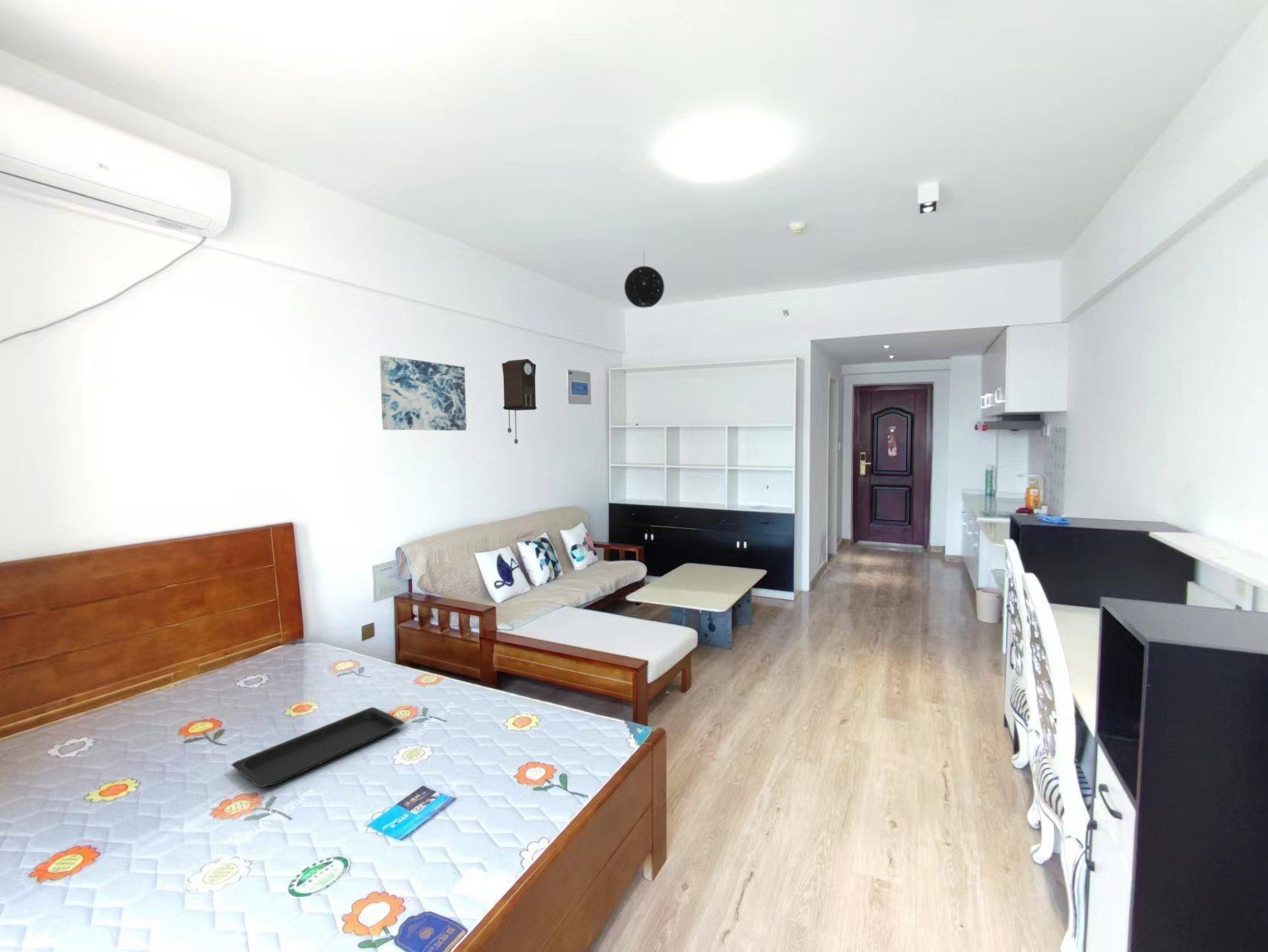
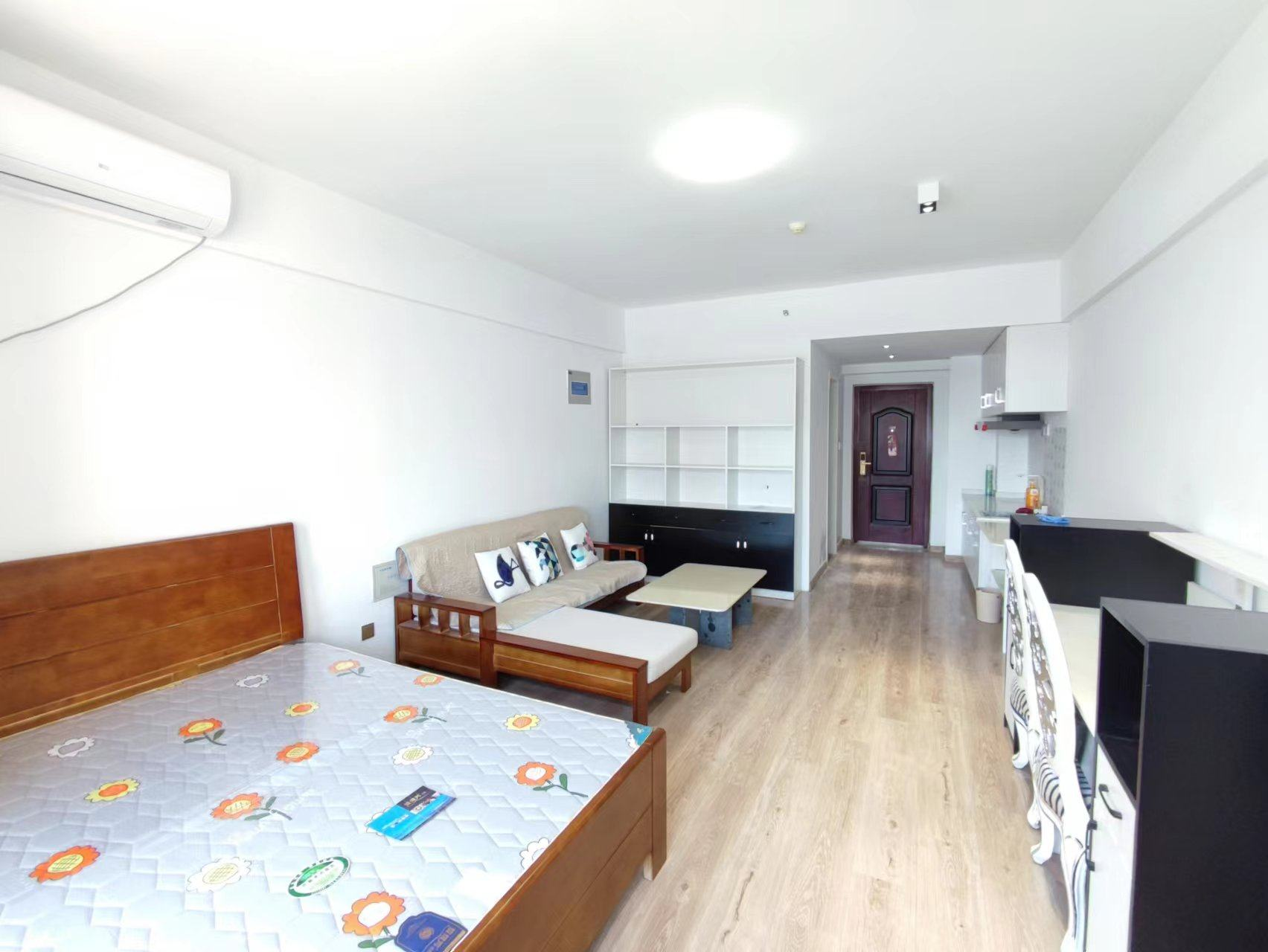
- wall art (426, 396)
- pendant light (644, 277)
- serving tray (324, 745)
- pendulum clock (519, 402)
